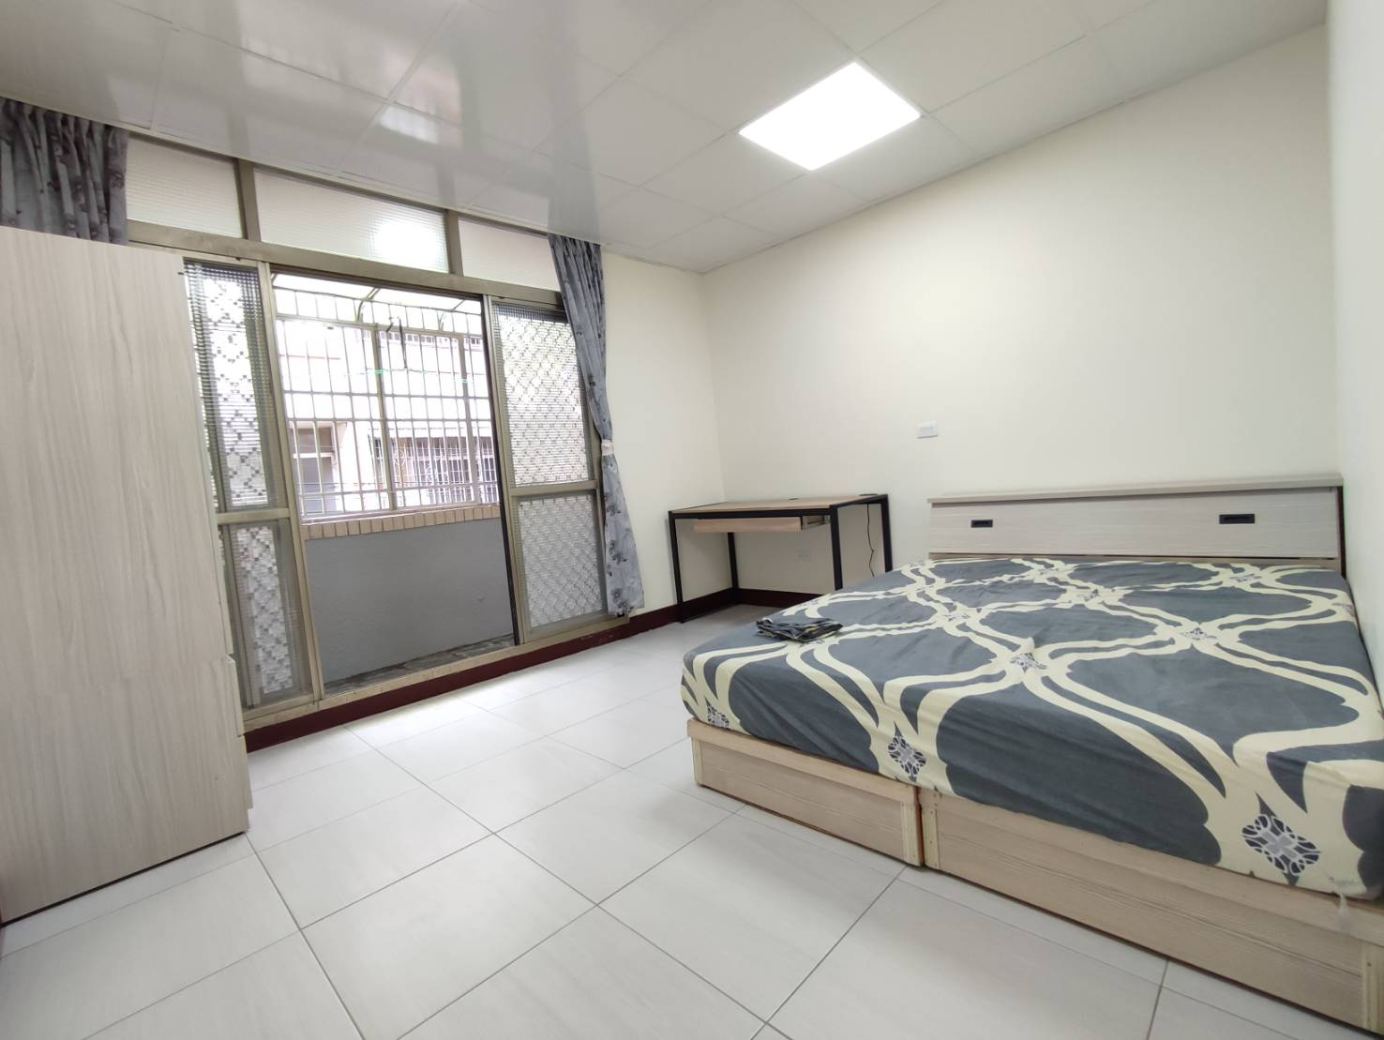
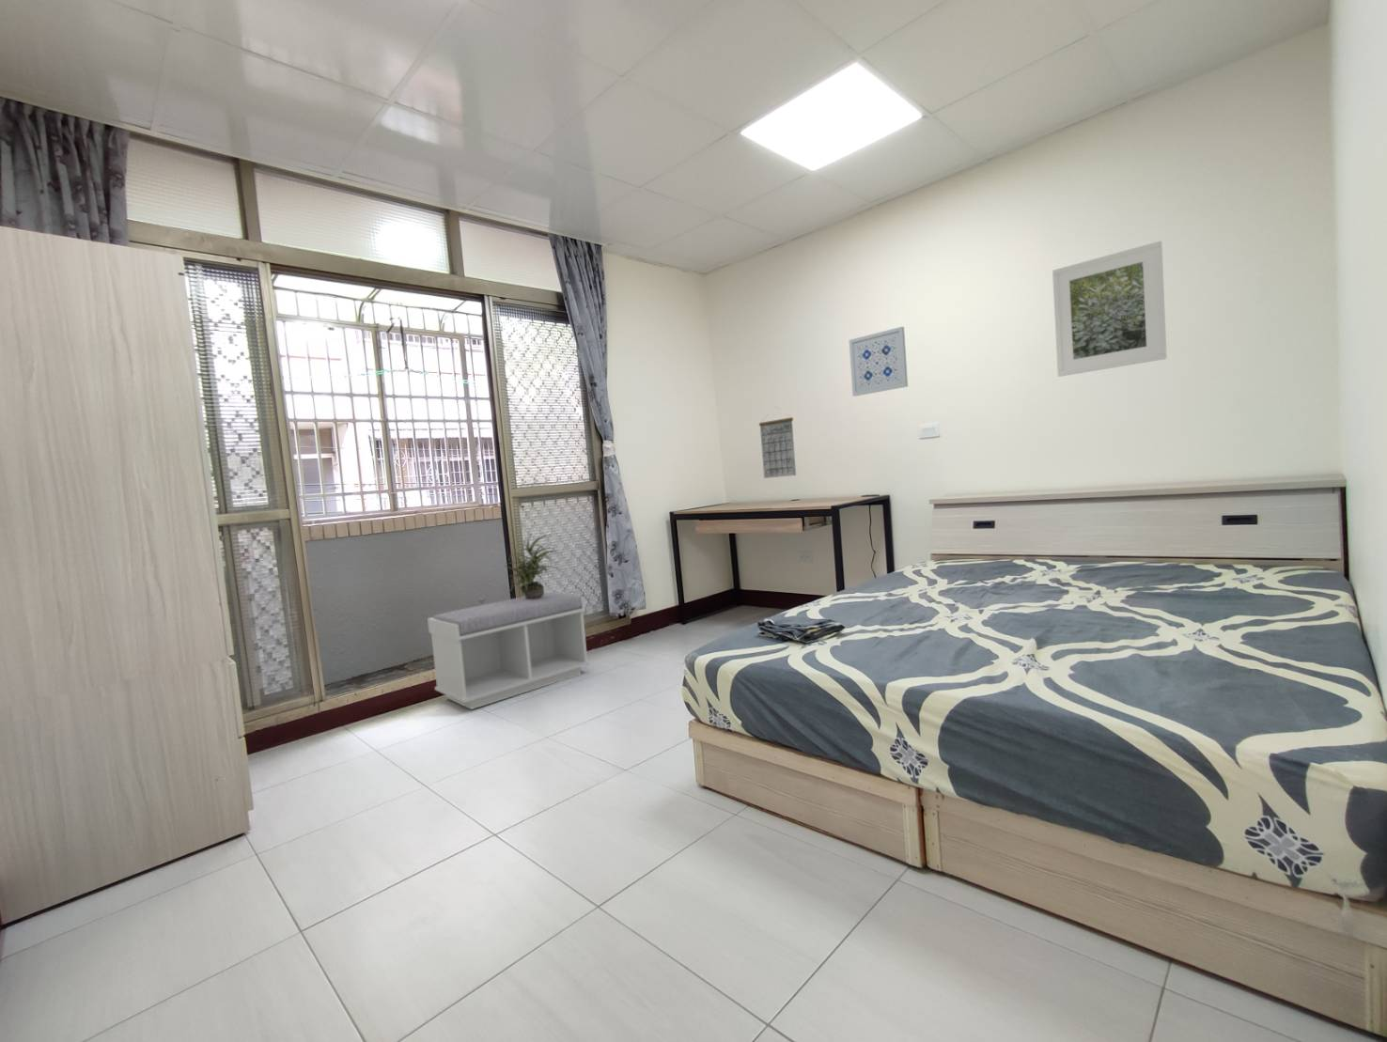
+ bench (512, 644)
+ wall art (877, 362)
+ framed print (1107, 312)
+ calendar (777, 441)
+ potted plant (534, 566)
